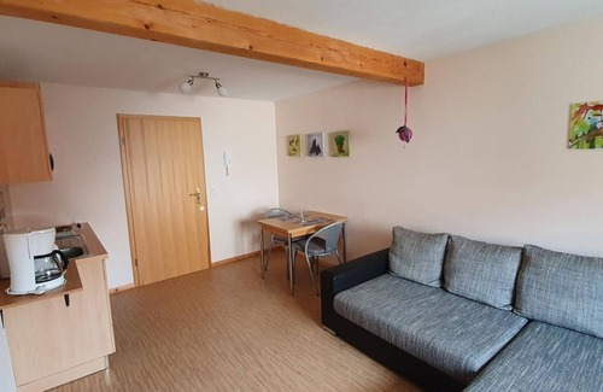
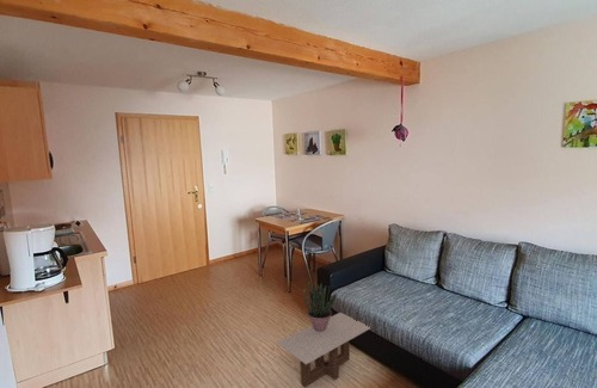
+ potted plant (319, 306)
+ side table (326, 352)
